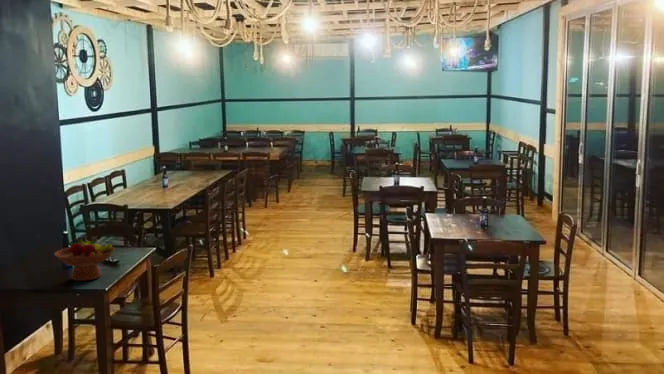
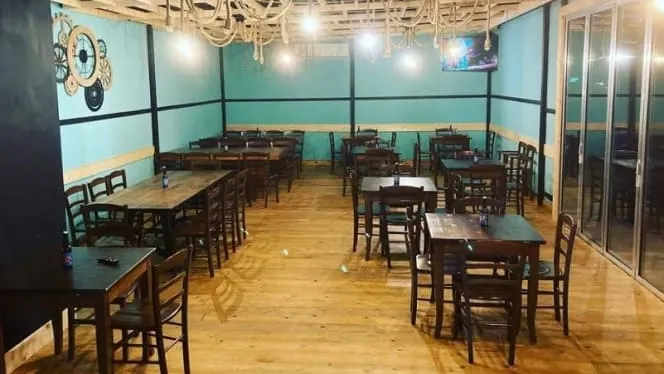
- fruit bowl (85, 259)
